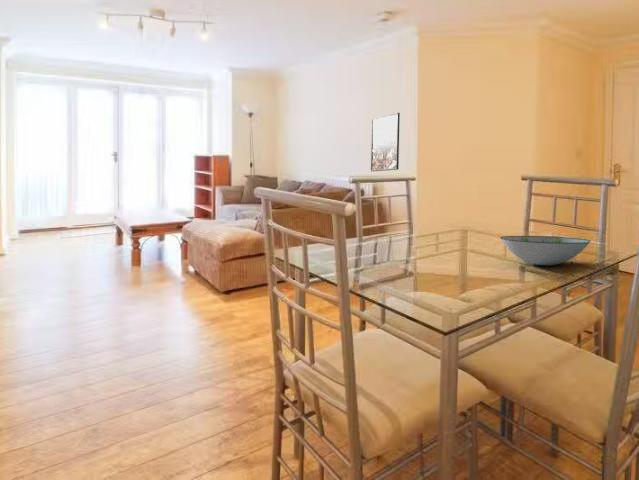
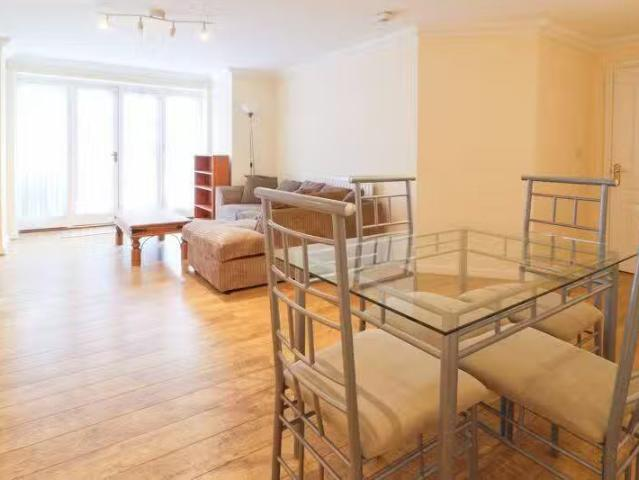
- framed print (384, 143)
- decorative bowl (543, 251)
